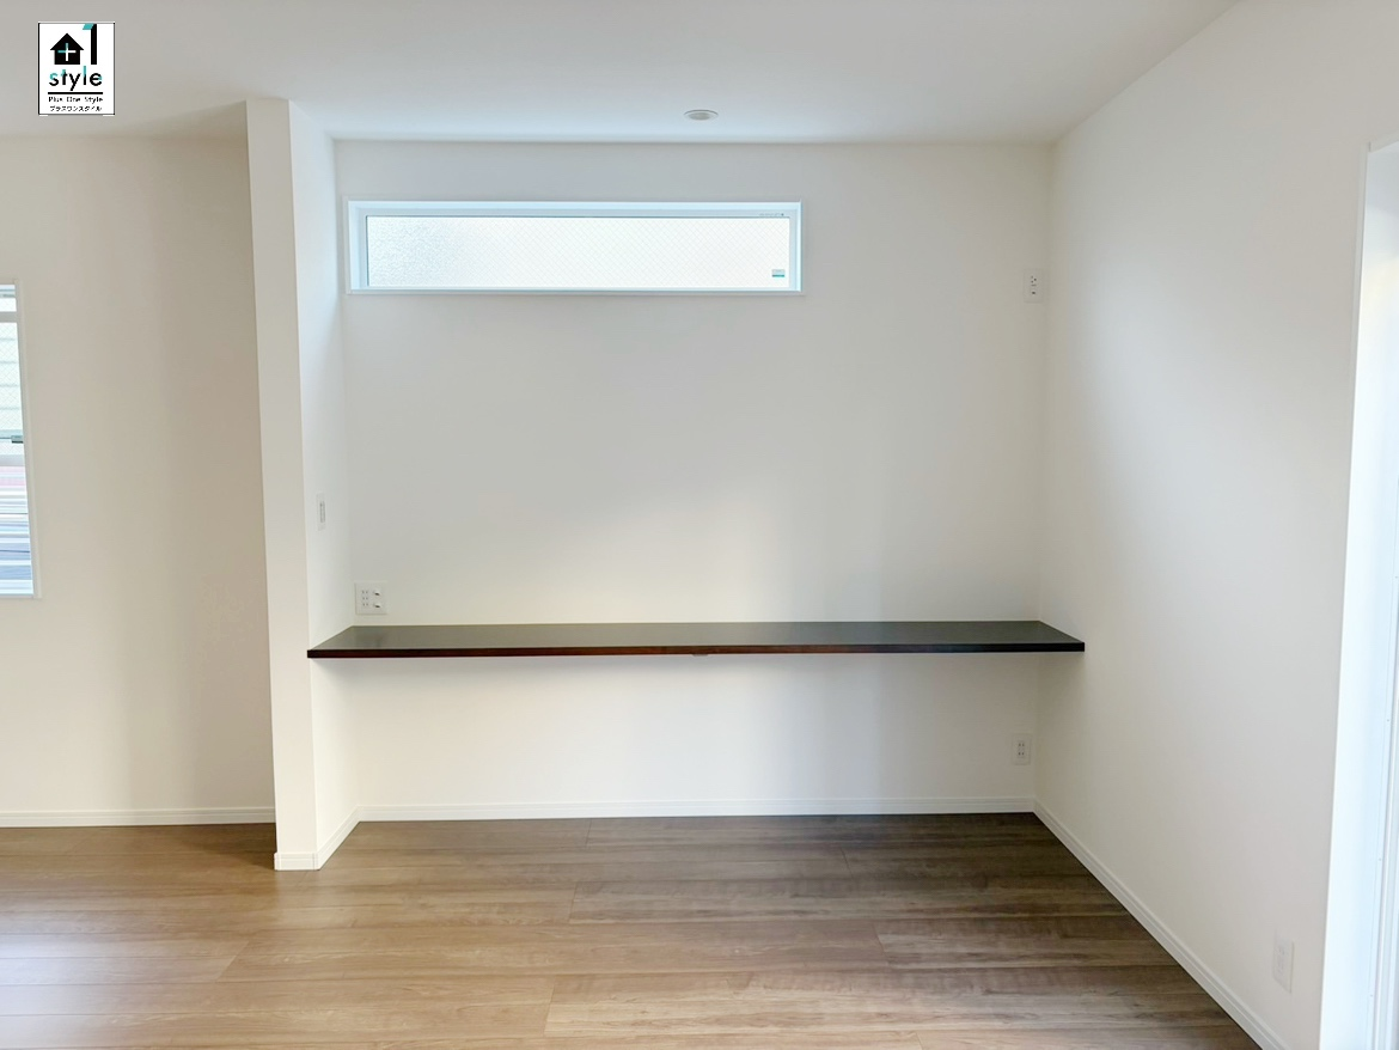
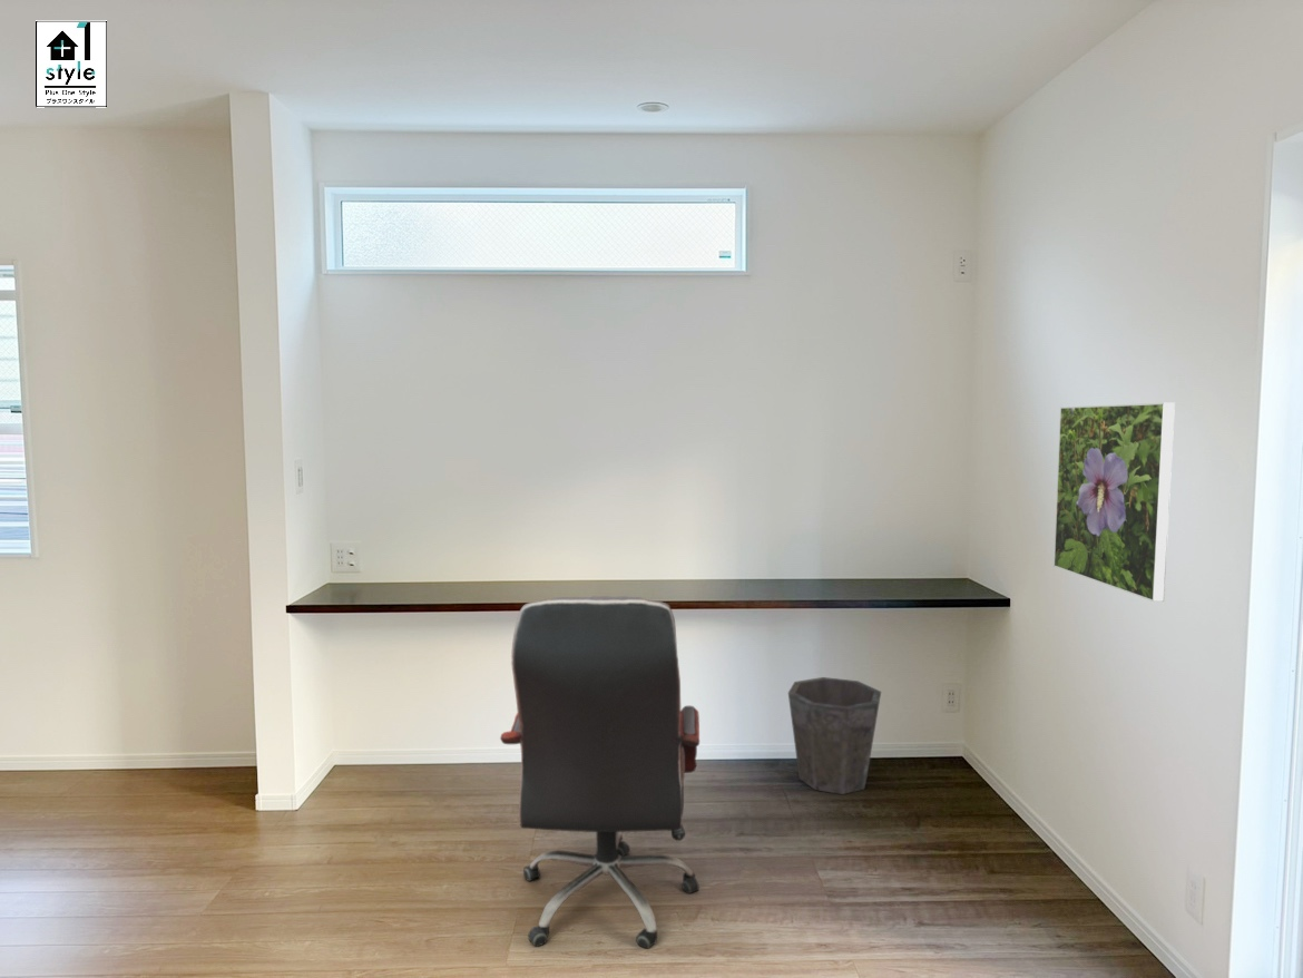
+ office chair (604, 744)
+ waste bin (833, 735)
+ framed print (1106, 493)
